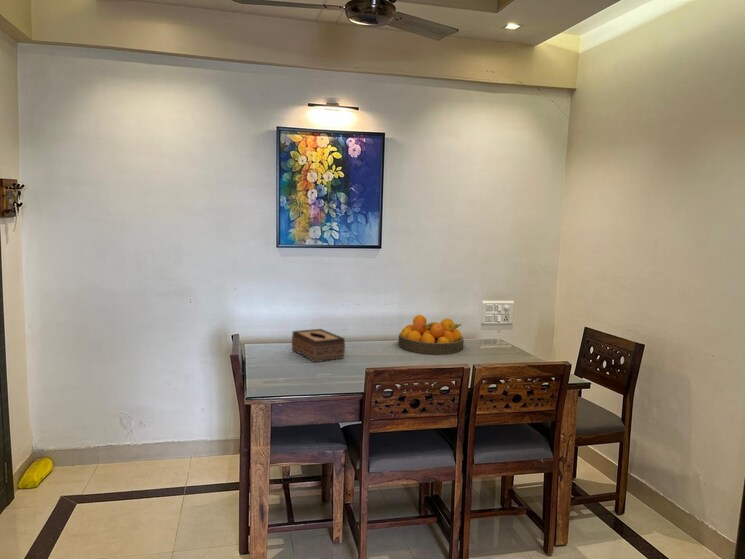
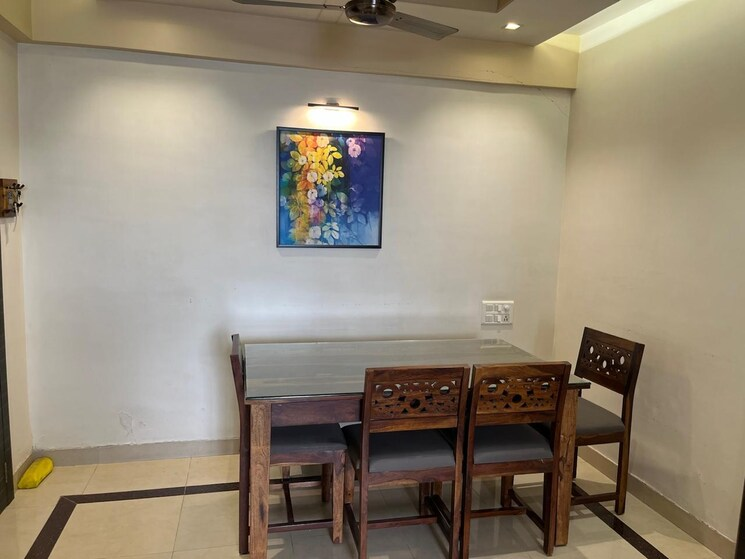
- tissue box (317, 344)
- fruit bowl (431, 332)
